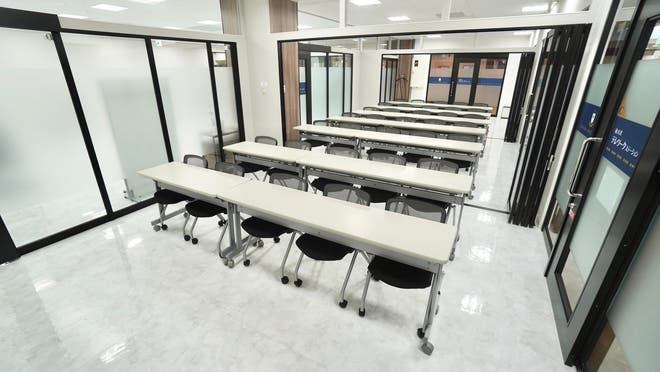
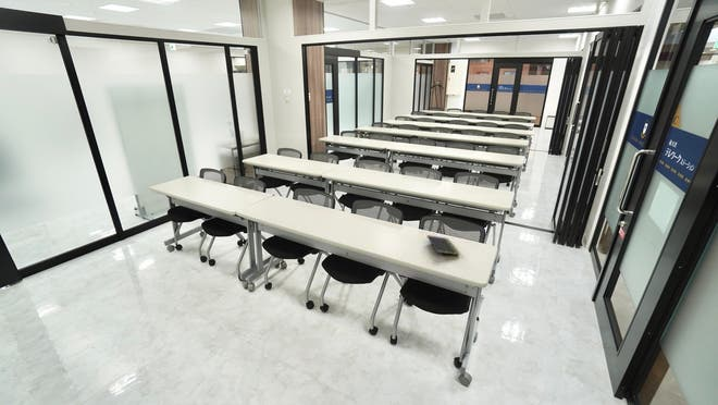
+ notepad (442, 244)
